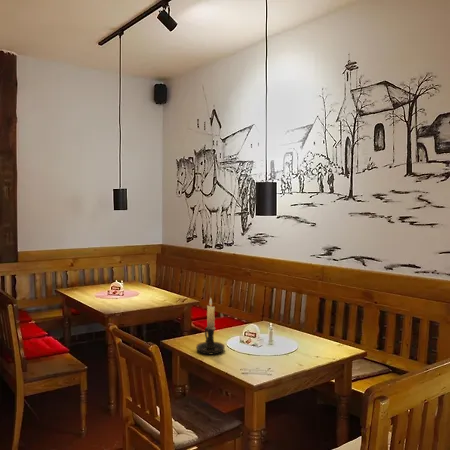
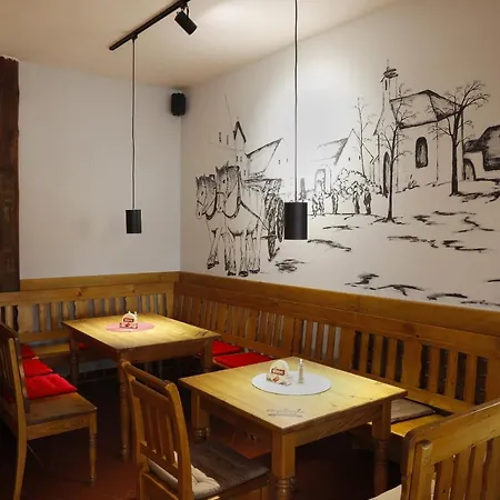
- candle holder (209, 322)
